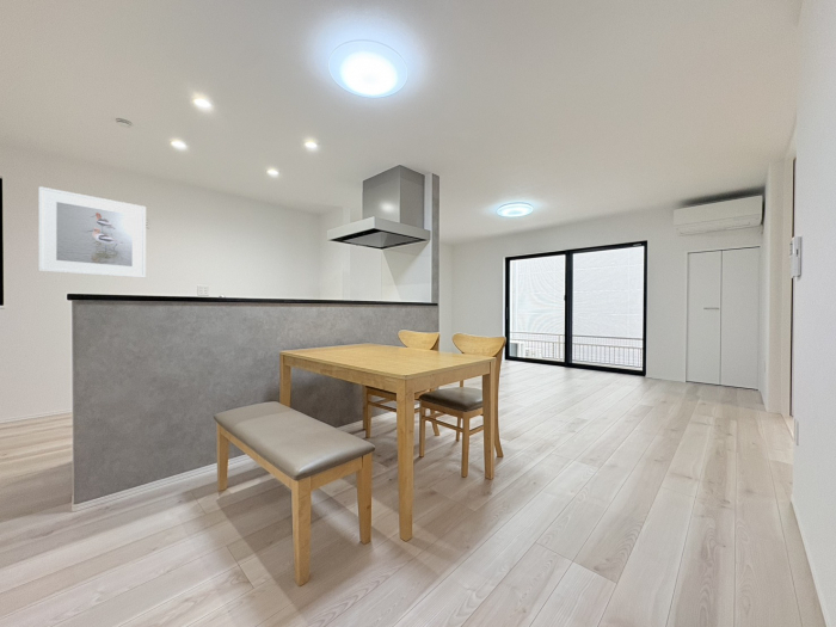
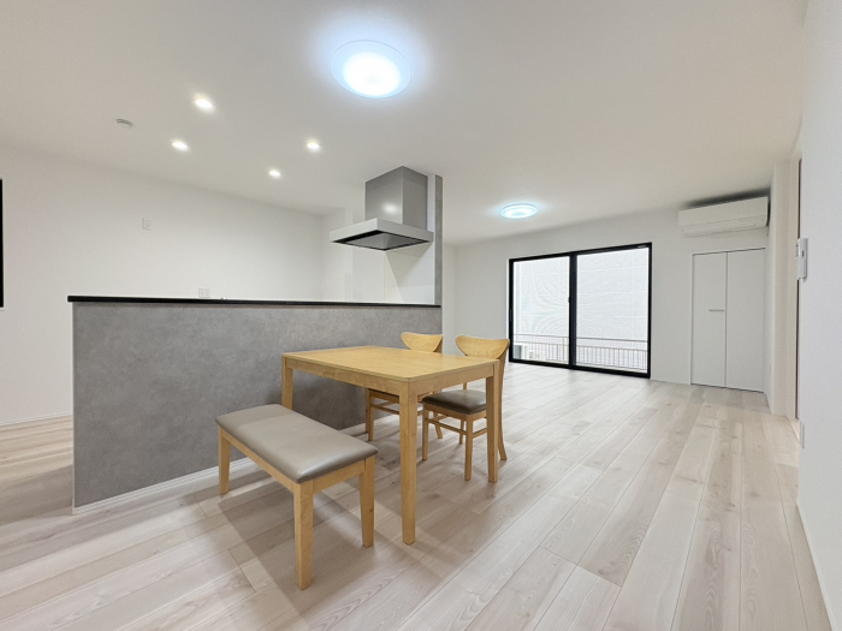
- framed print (96, 235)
